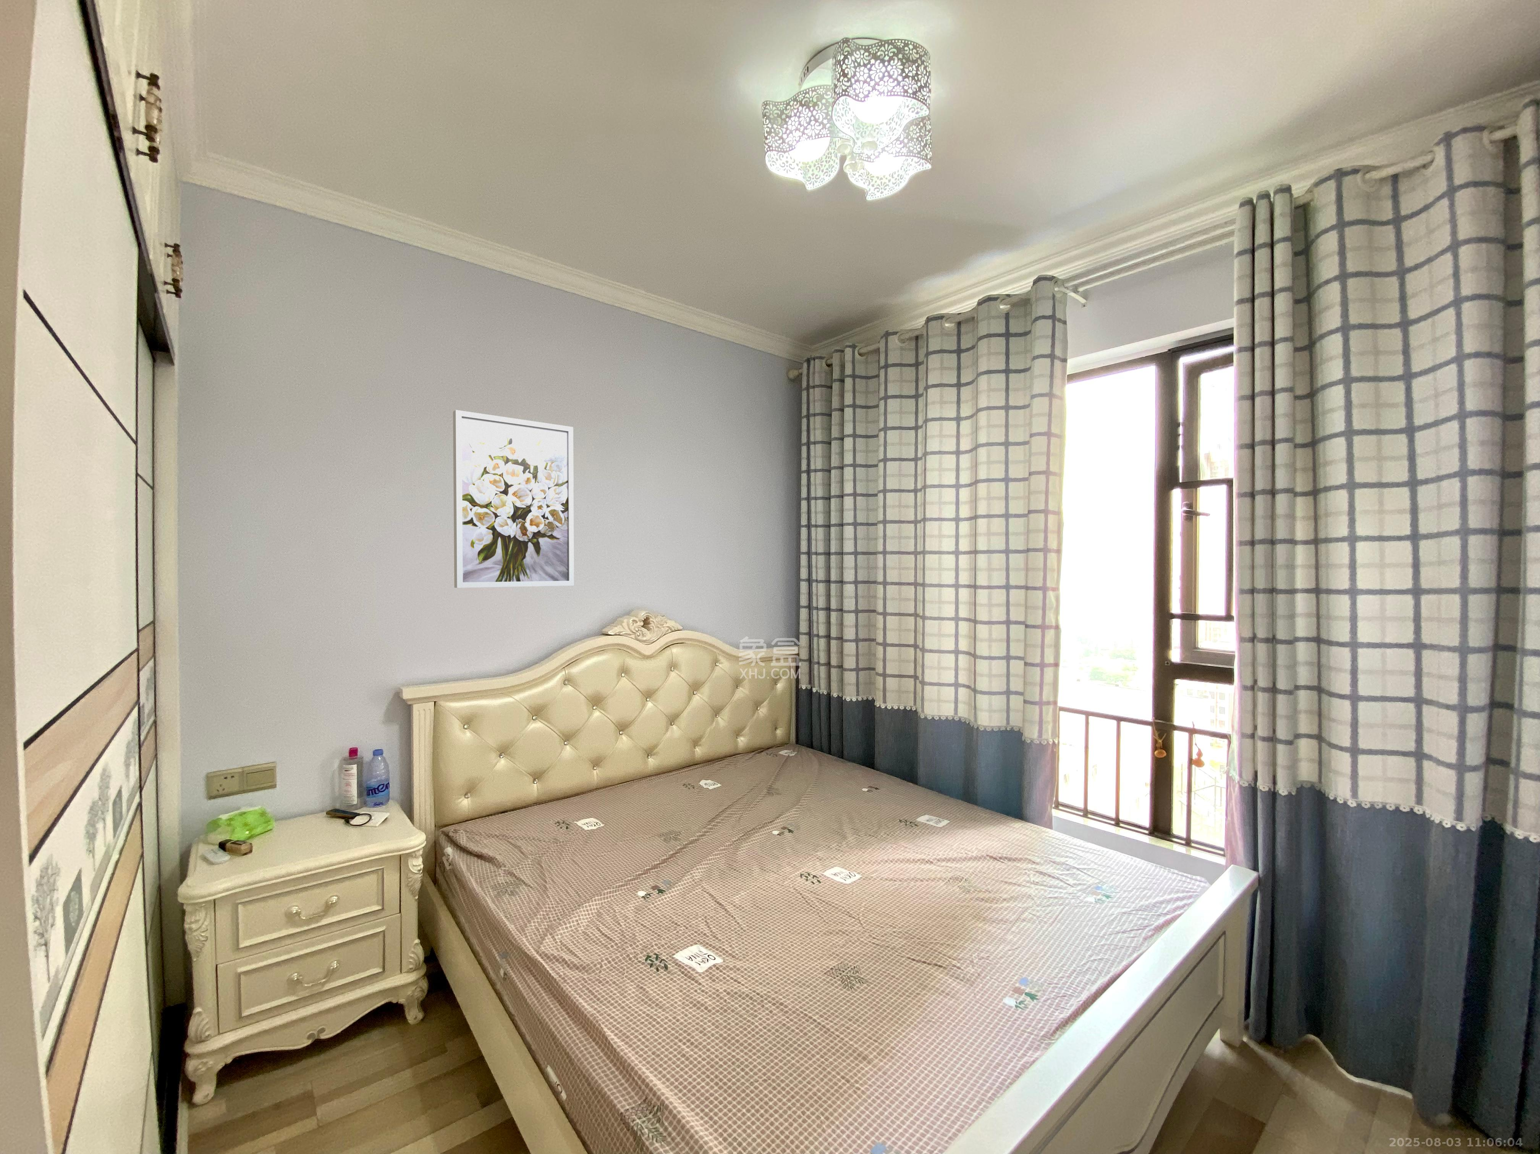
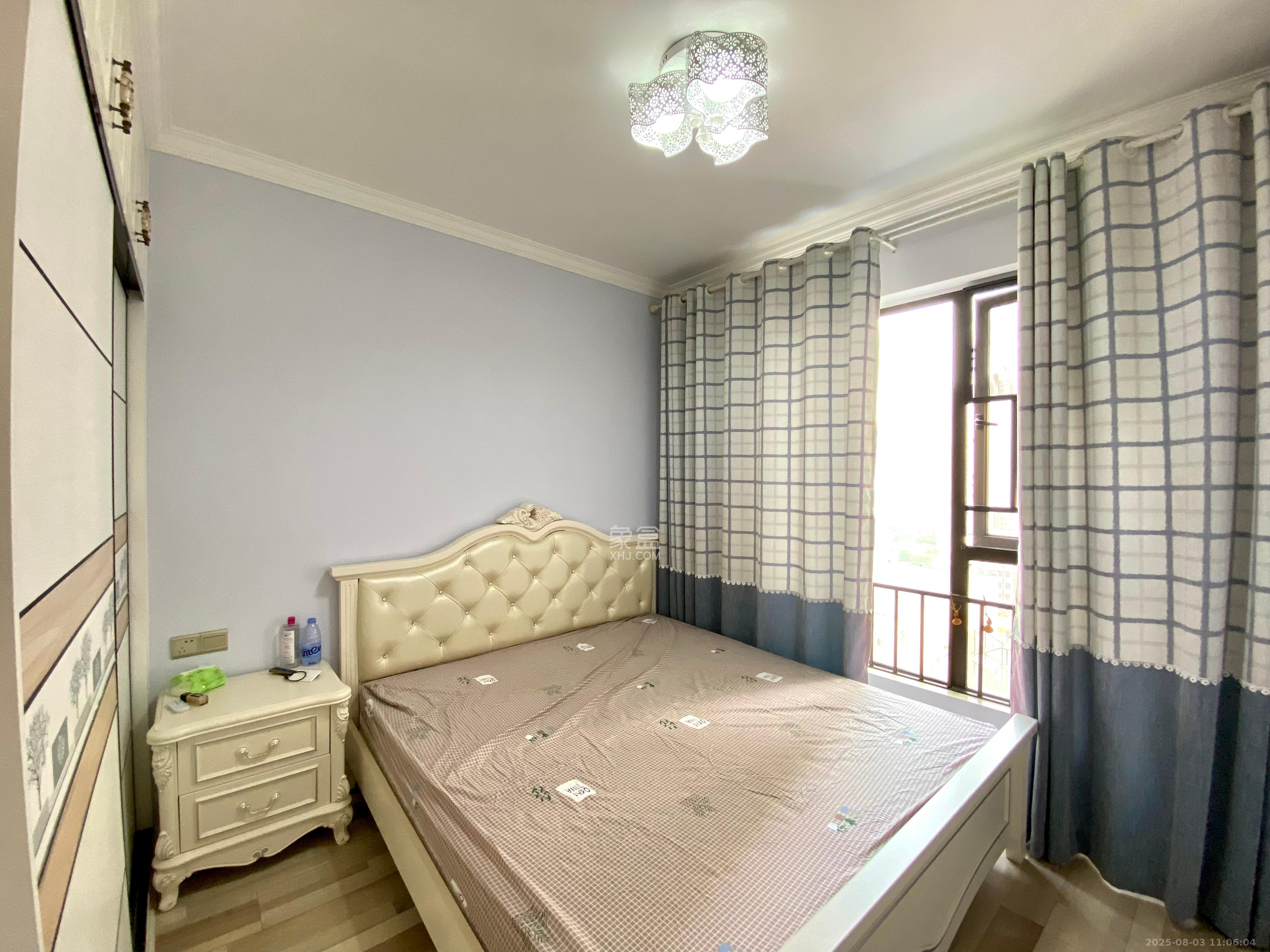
- wall art (517, 503)
